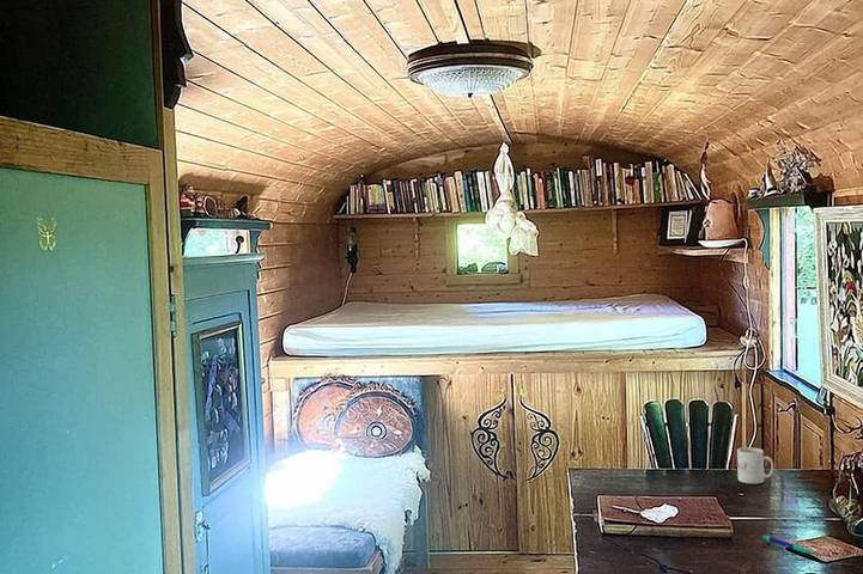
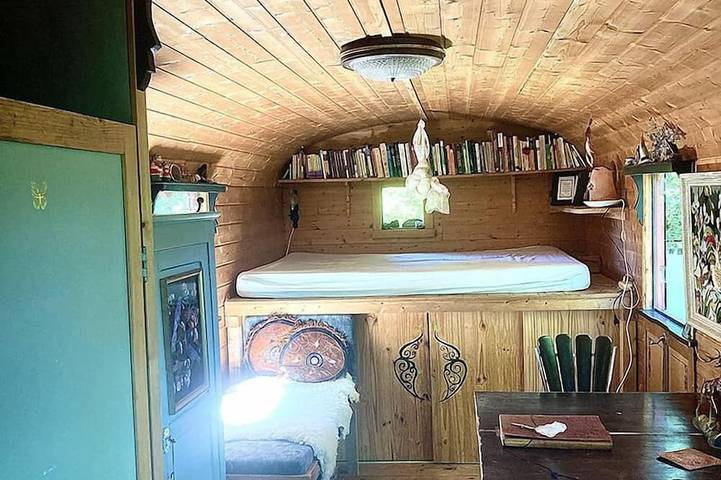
- mug (755, 465)
- pen (788, 544)
